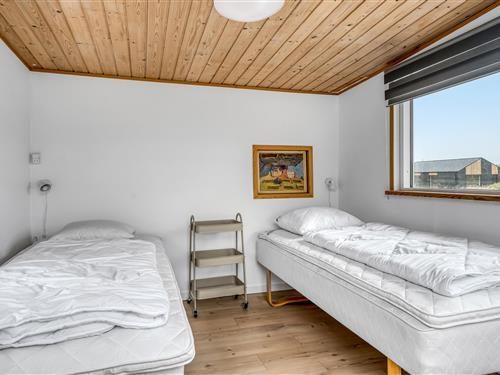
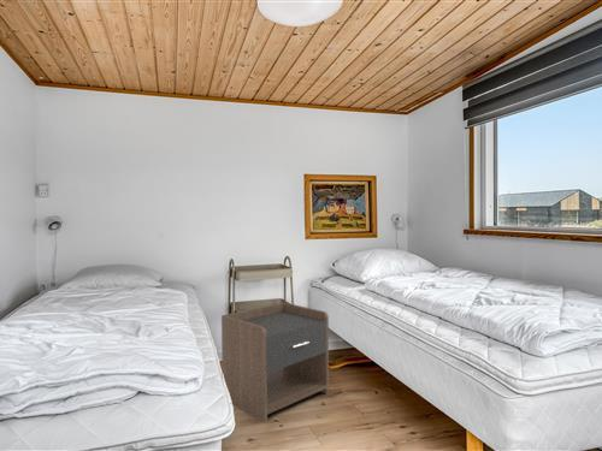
+ nightstand (277, 355)
